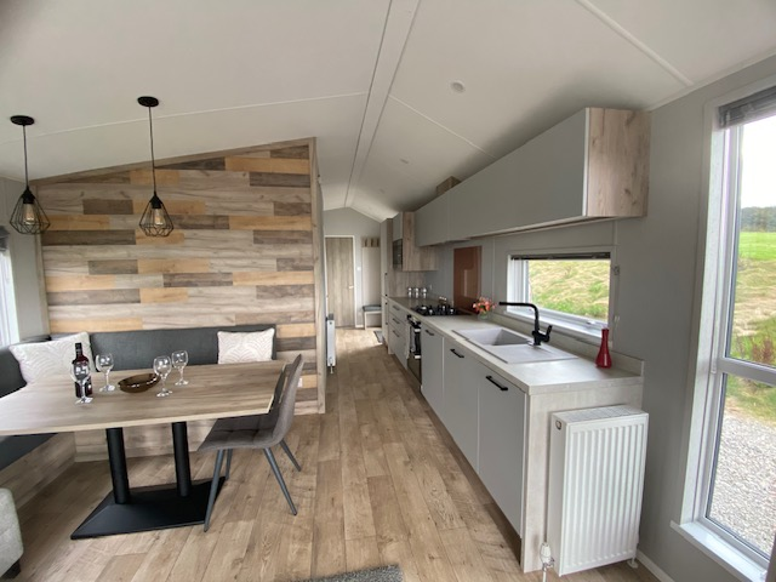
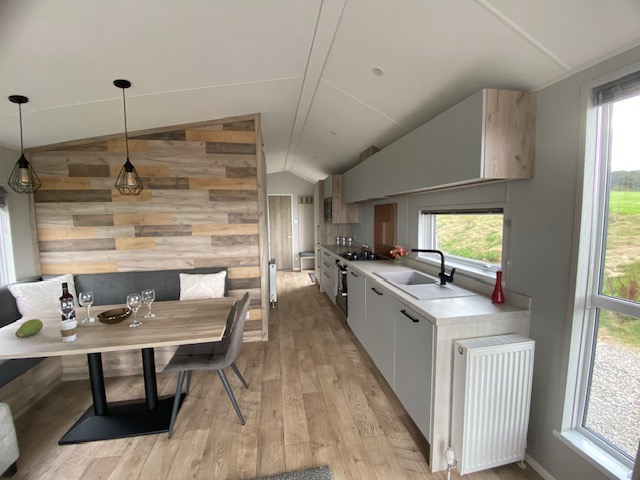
+ coffee cup (68, 330)
+ fruit (29, 328)
